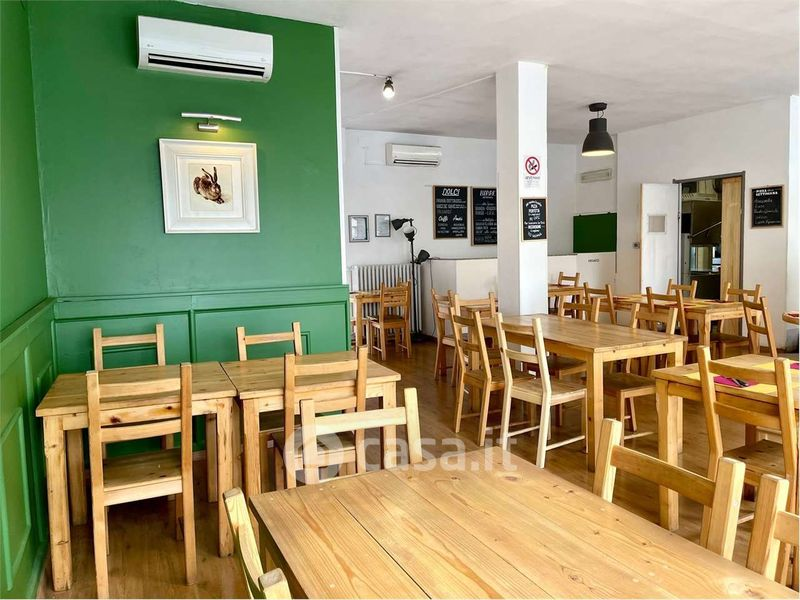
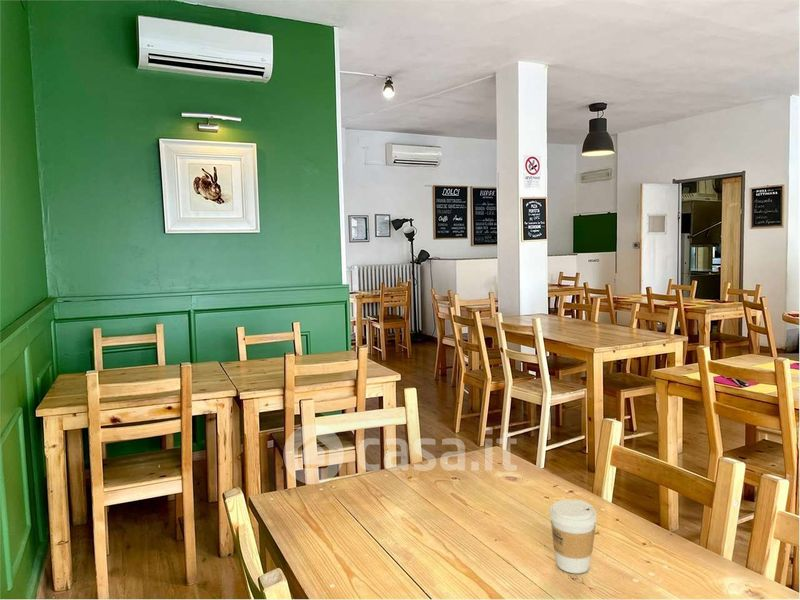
+ coffee cup (572, 535)
